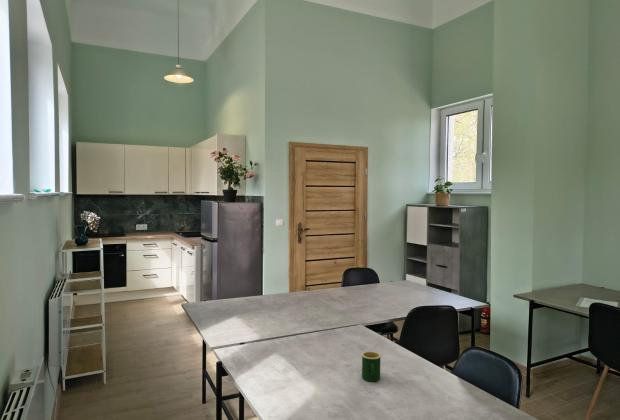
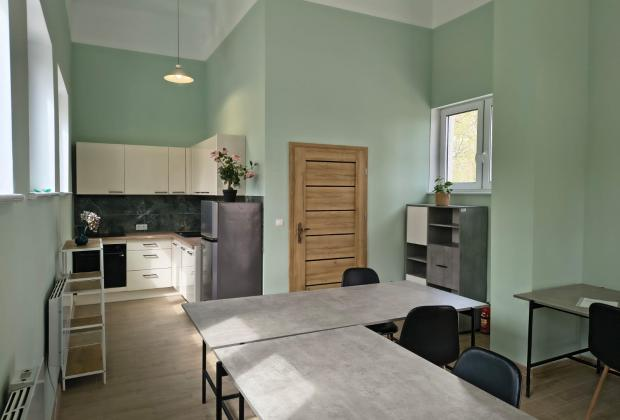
- mug (371, 368)
